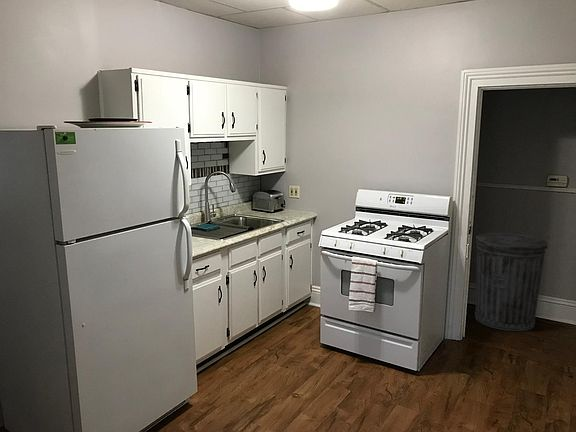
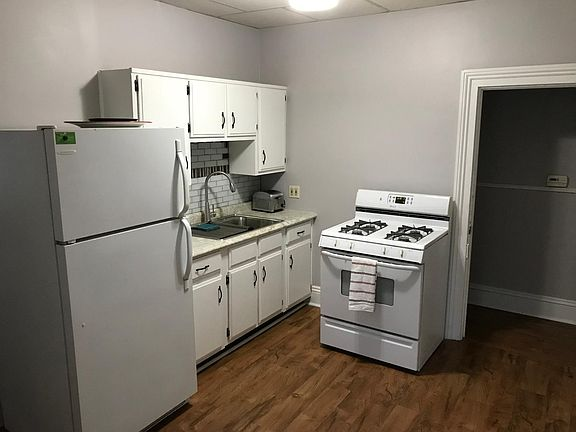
- trash can (507, 279)
